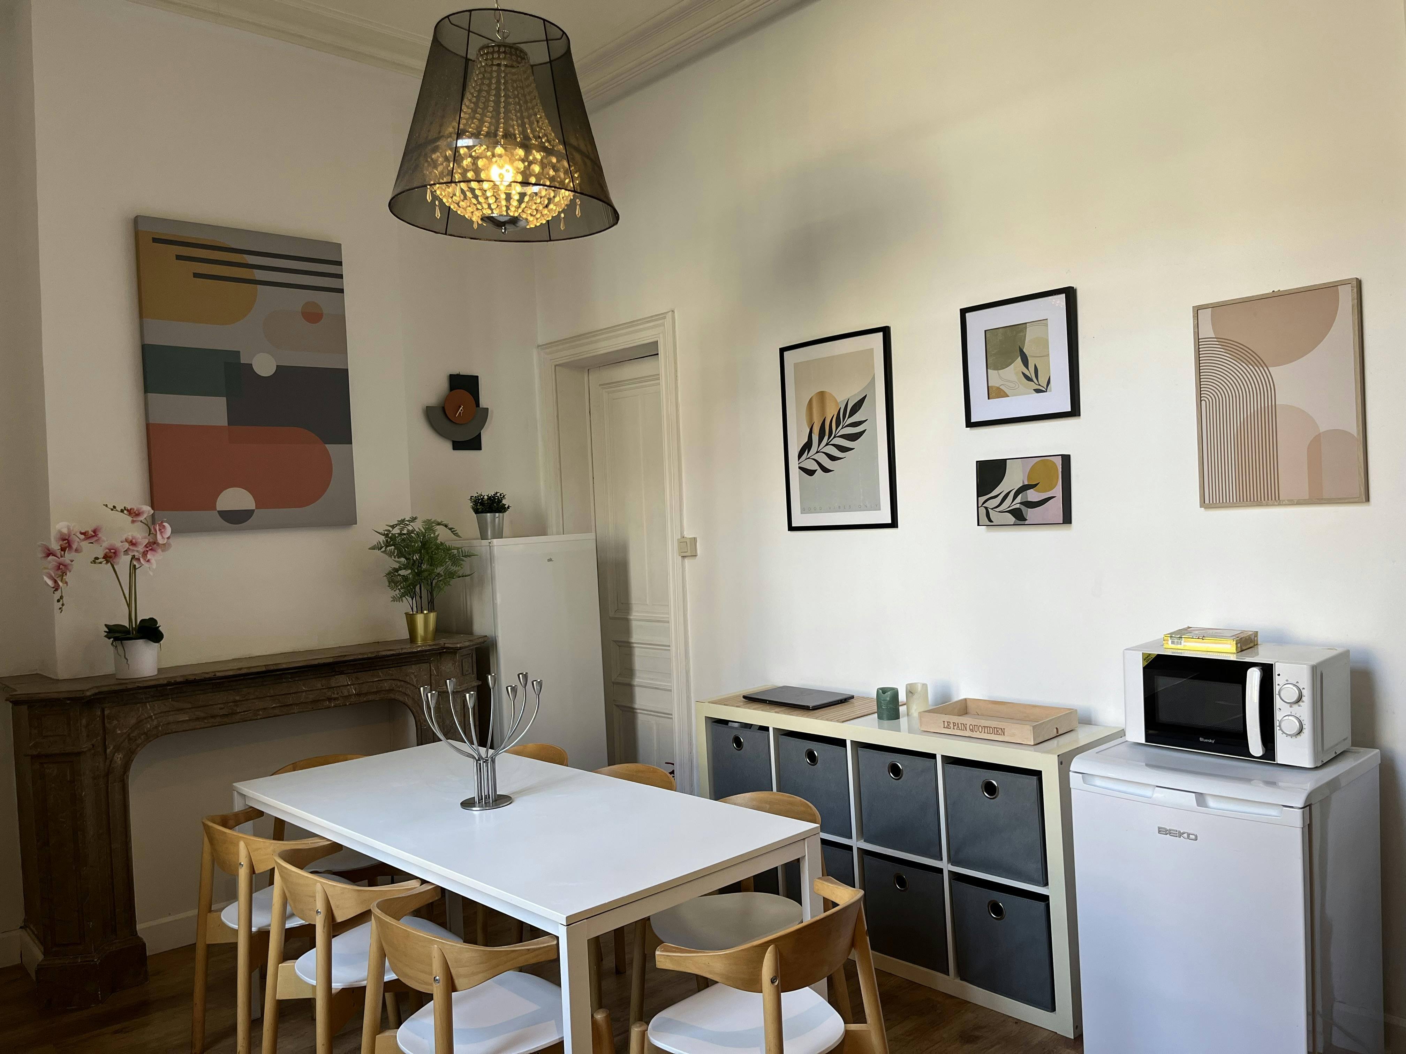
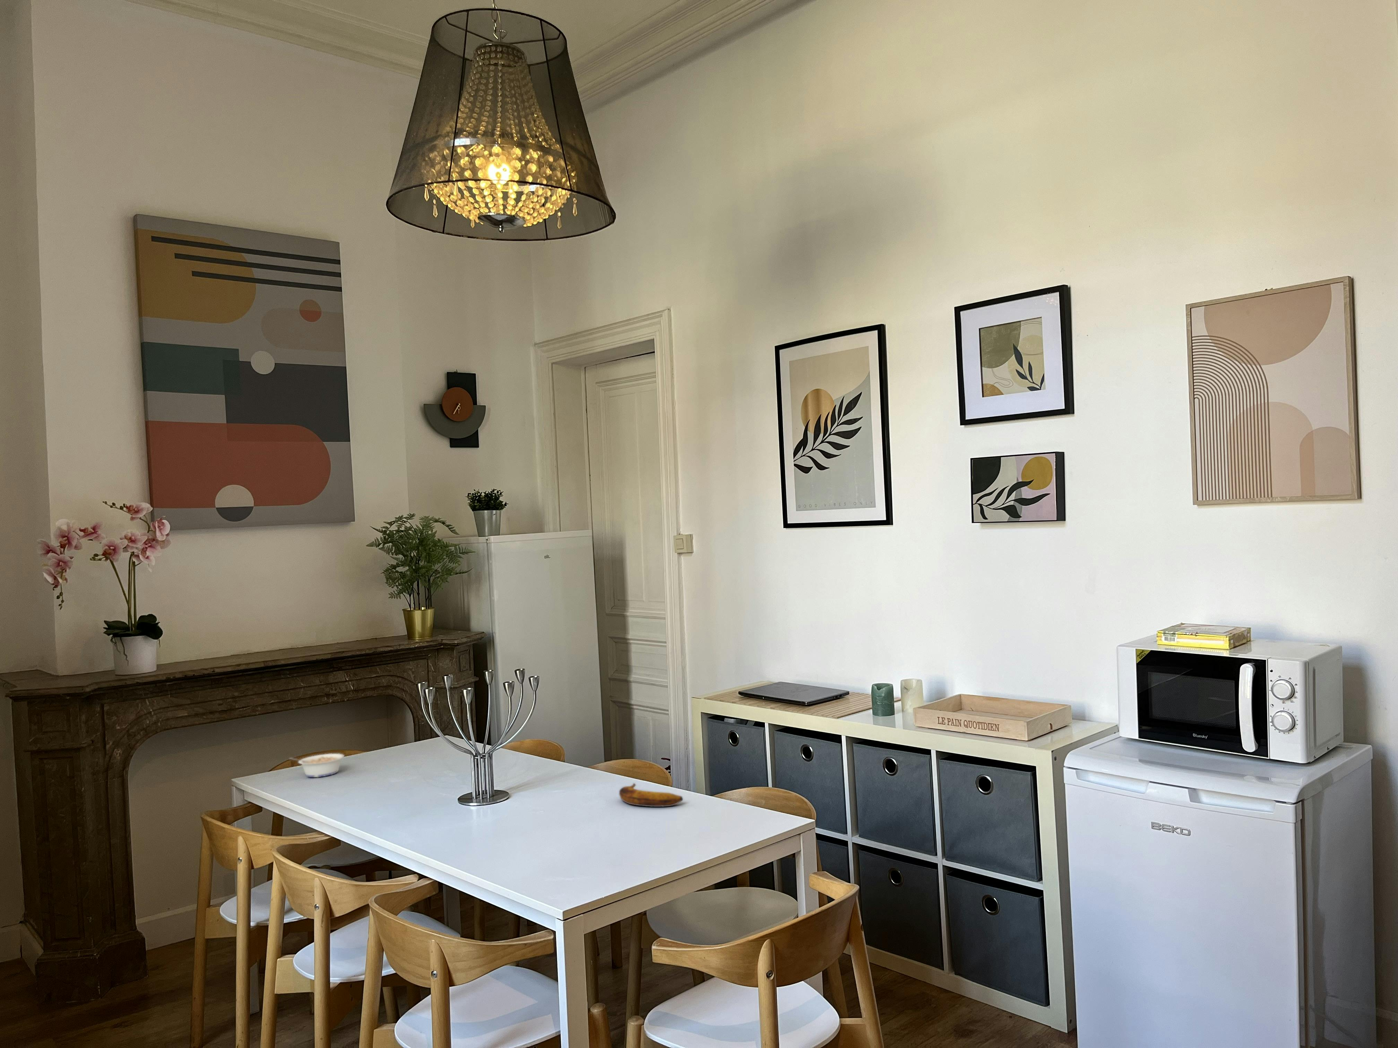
+ banana (648, 795)
+ legume (320, 765)
